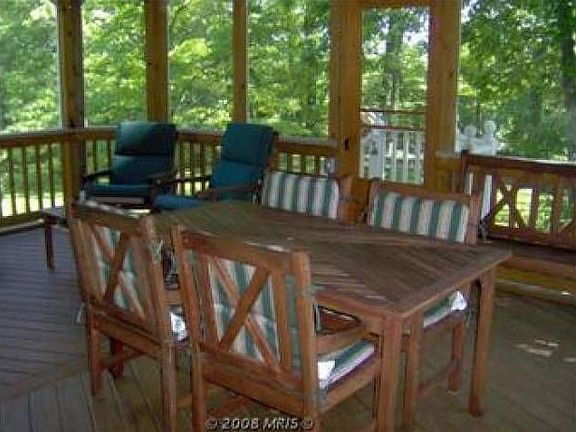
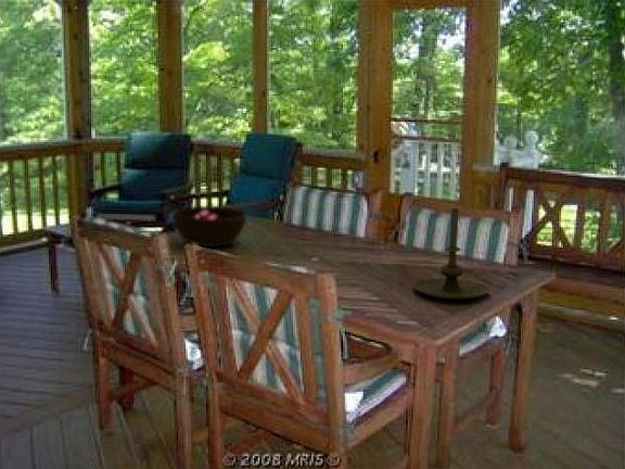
+ bowl (209, 227)
+ candle holder (452, 250)
